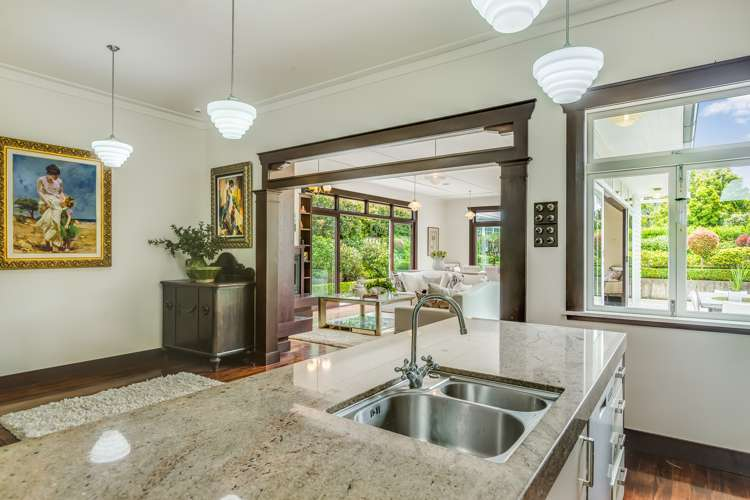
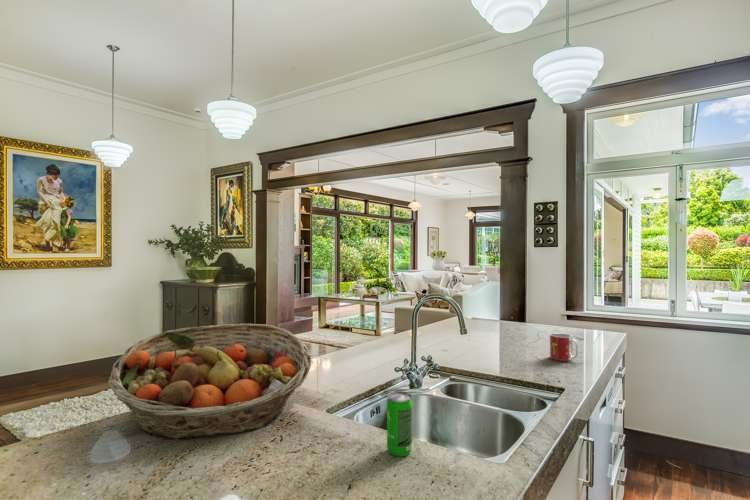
+ fruit basket (217, 374)
+ beverage can (399, 423)
+ mug (564, 347)
